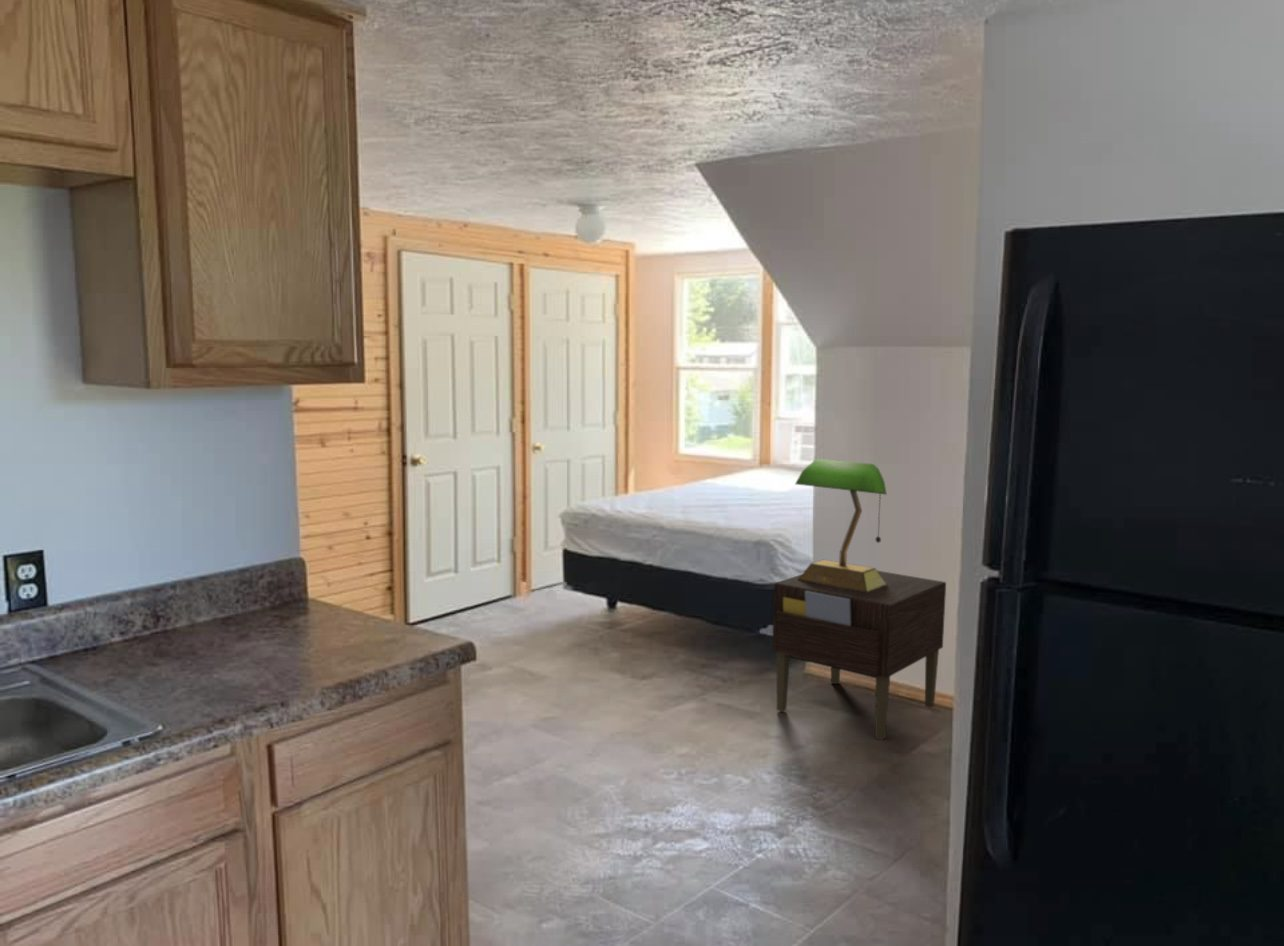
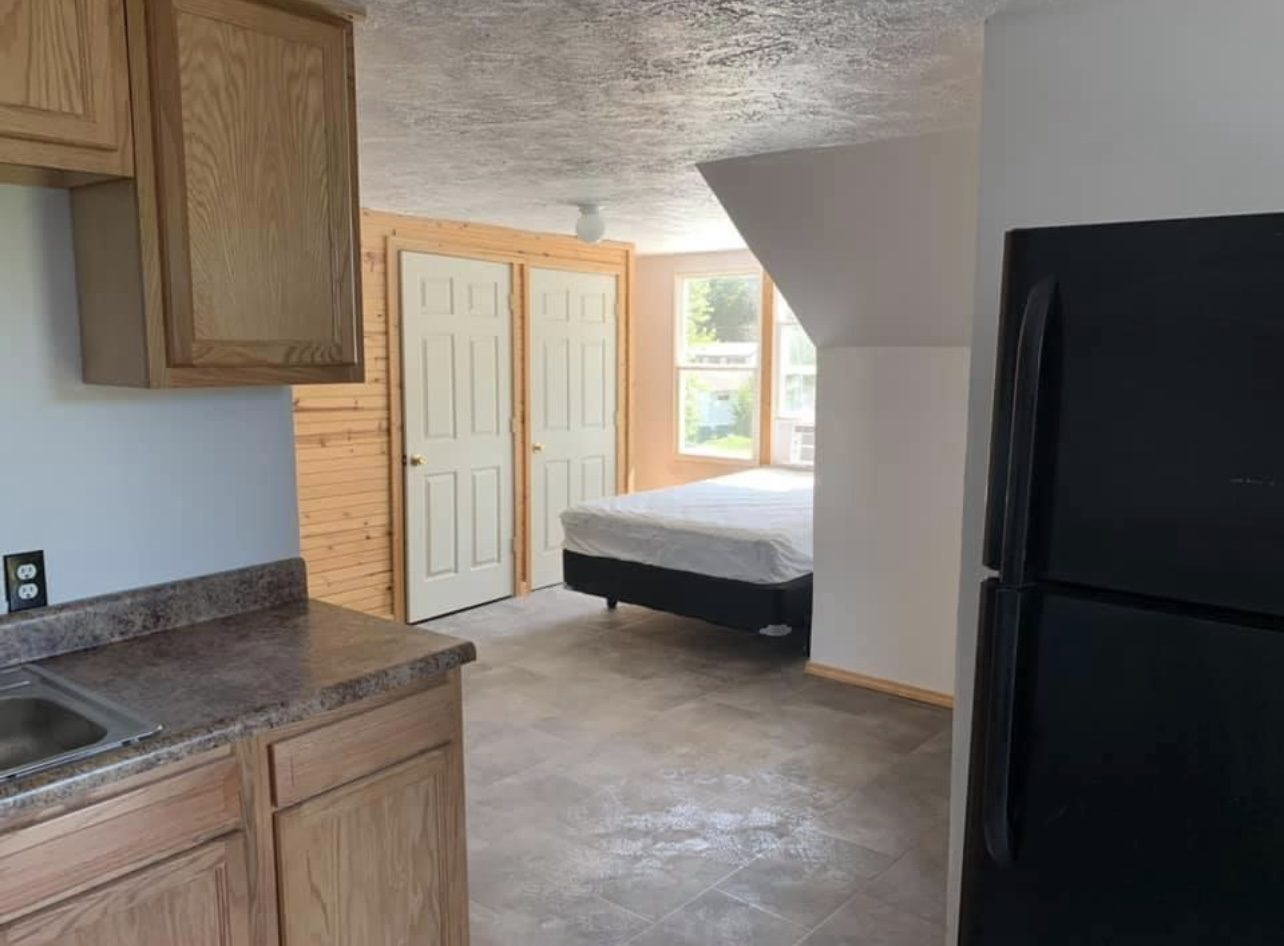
- nightstand (856, 646)
- table lamp (850, 522)
